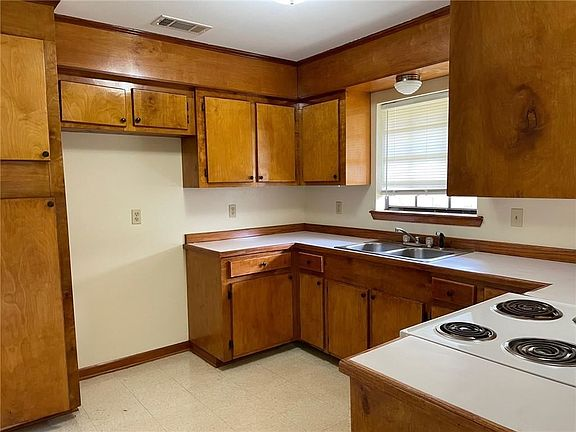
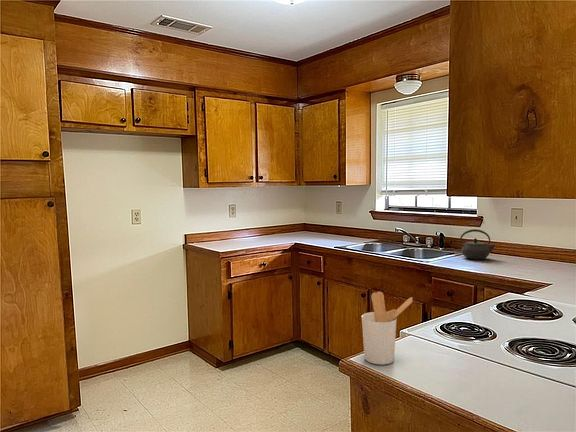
+ kettle (477, 244)
+ utensil holder (388, 327)
